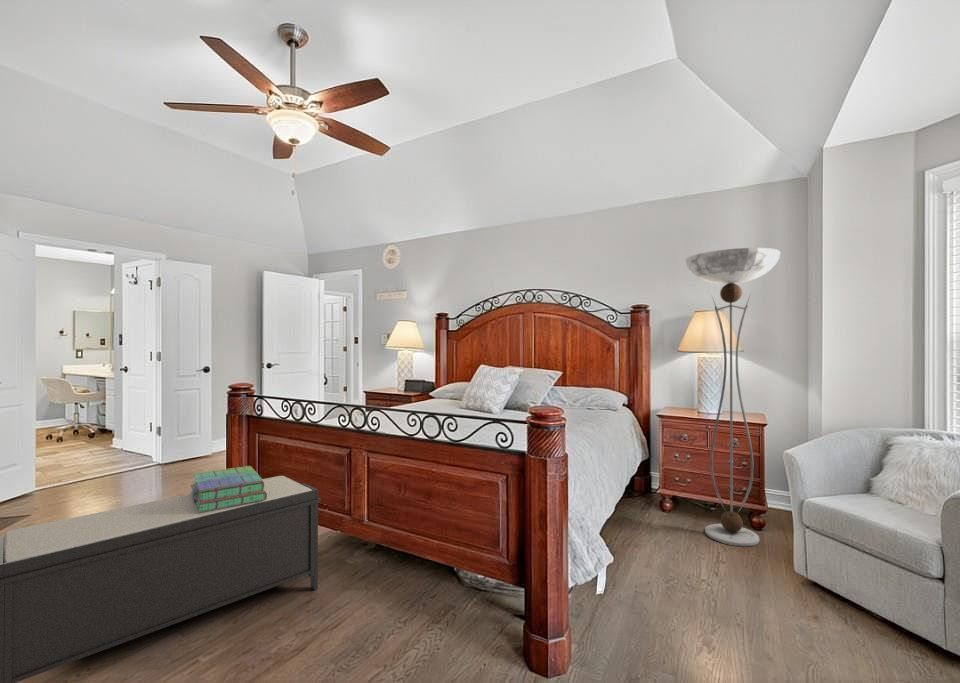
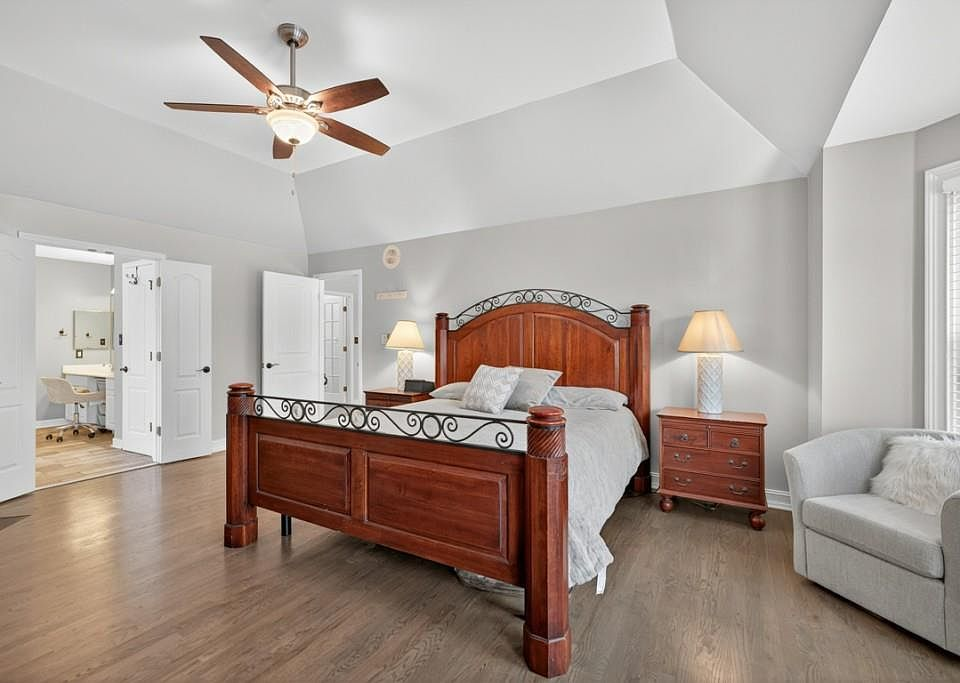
- bench (178, 564)
- stack of books (227, 486)
- floor lamp (731, 396)
